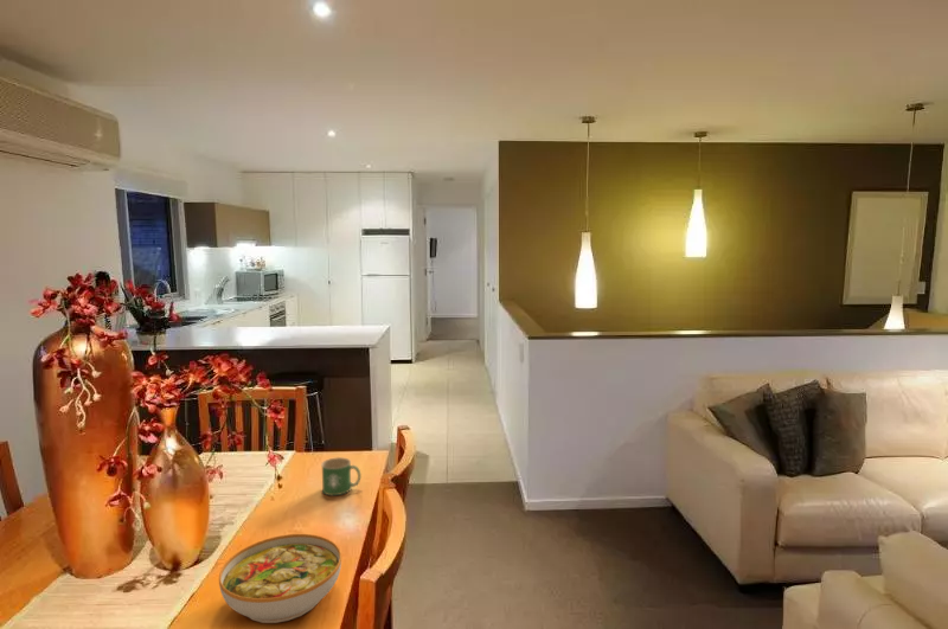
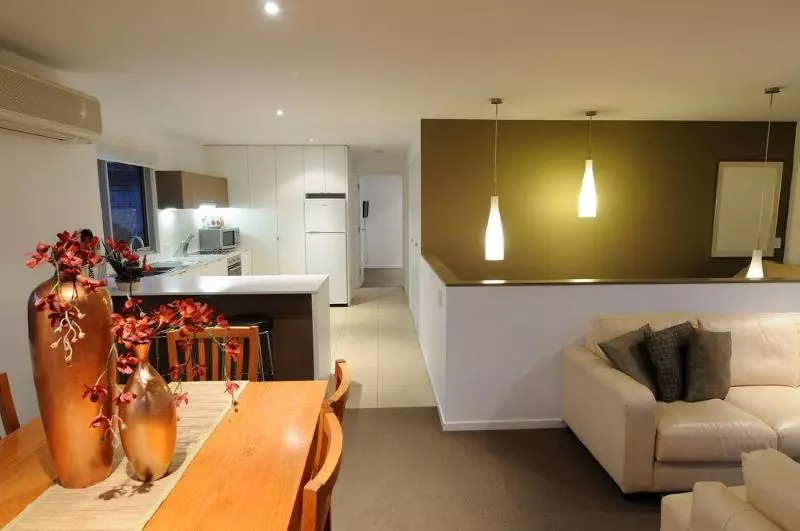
- bowl (282, 580)
- mug (341, 475)
